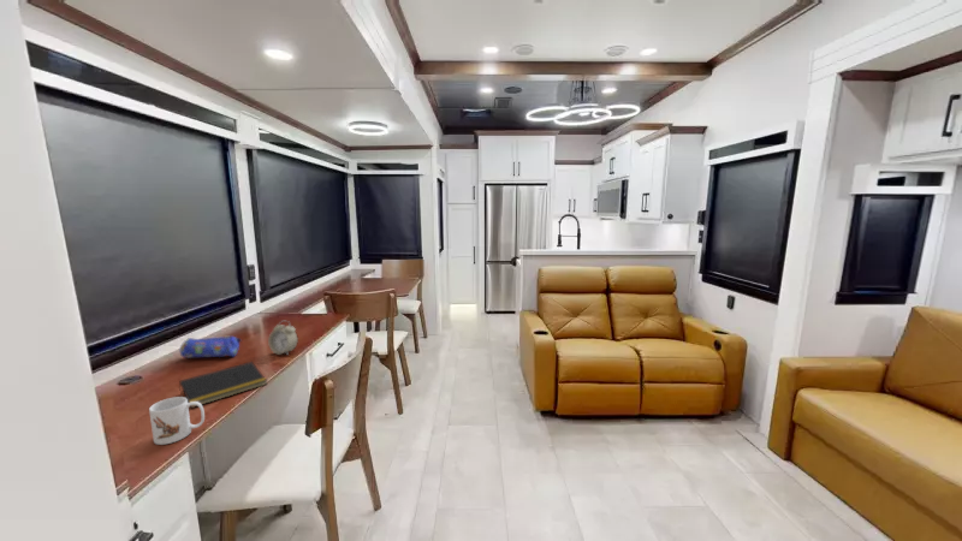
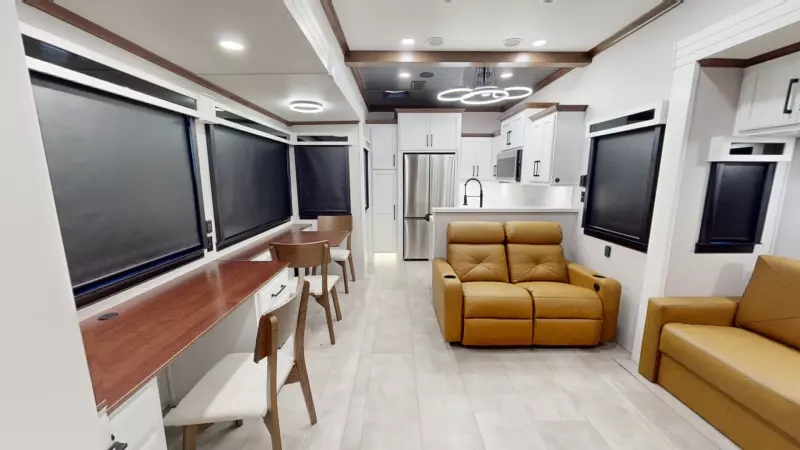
- alarm clock (283, 337)
- mug (178, 417)
- notepad (224, 382)
- pencil case (210, 346)
